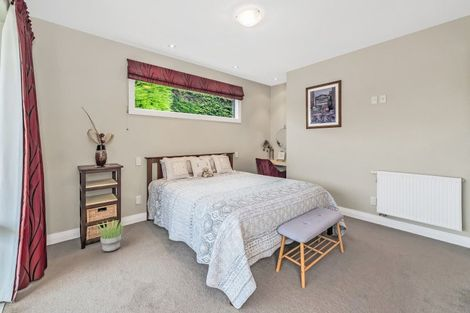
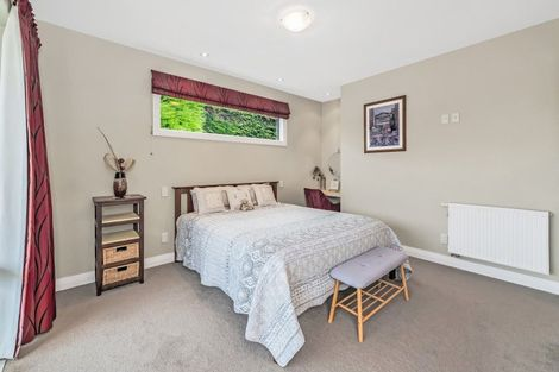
- potted plant (111, 236)
